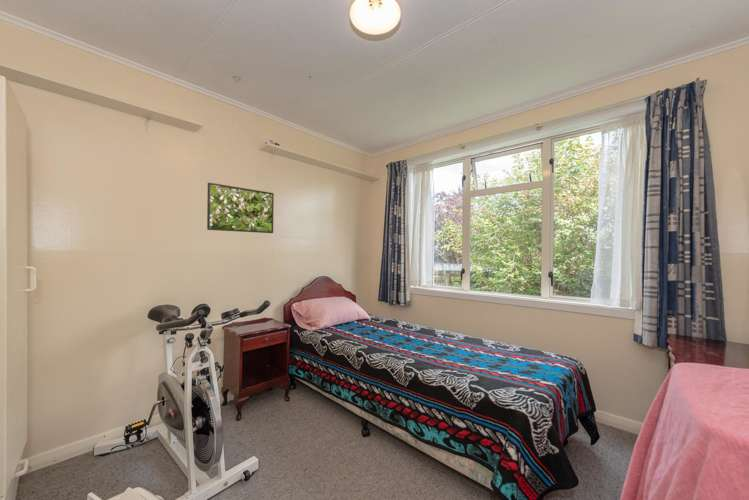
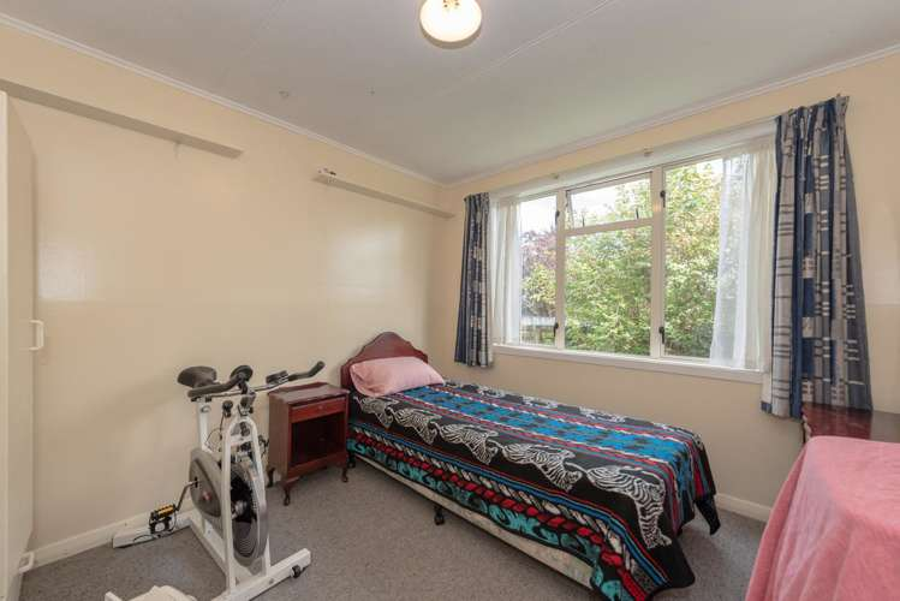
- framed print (243, 210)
